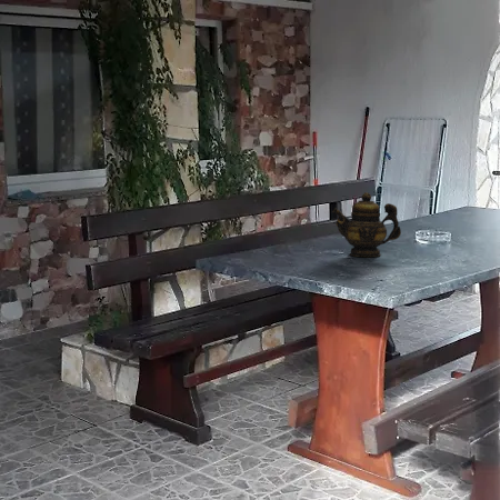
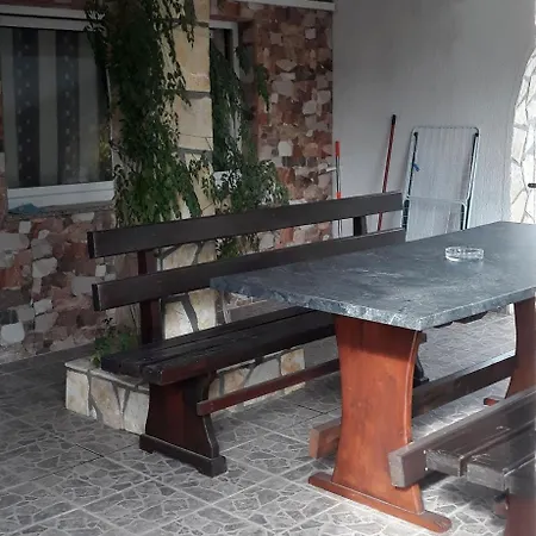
- teapot (367, 223)
